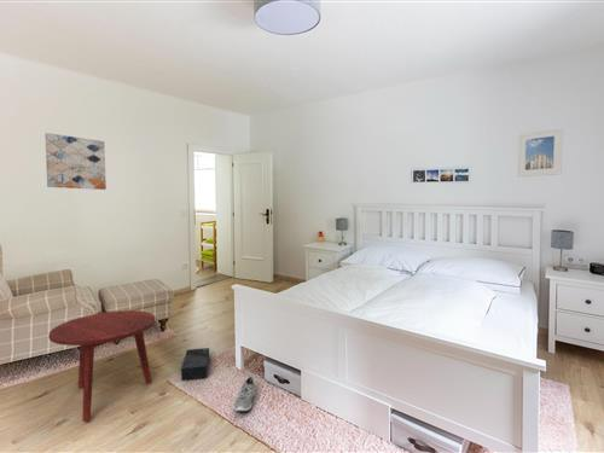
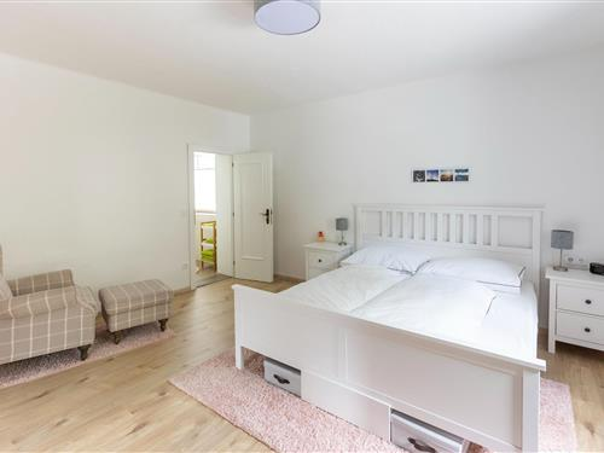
- sneaker (244, 393)
- shoe box (196, 362)
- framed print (539, 153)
- side table (93, 358)
- wall art (76, 163)
